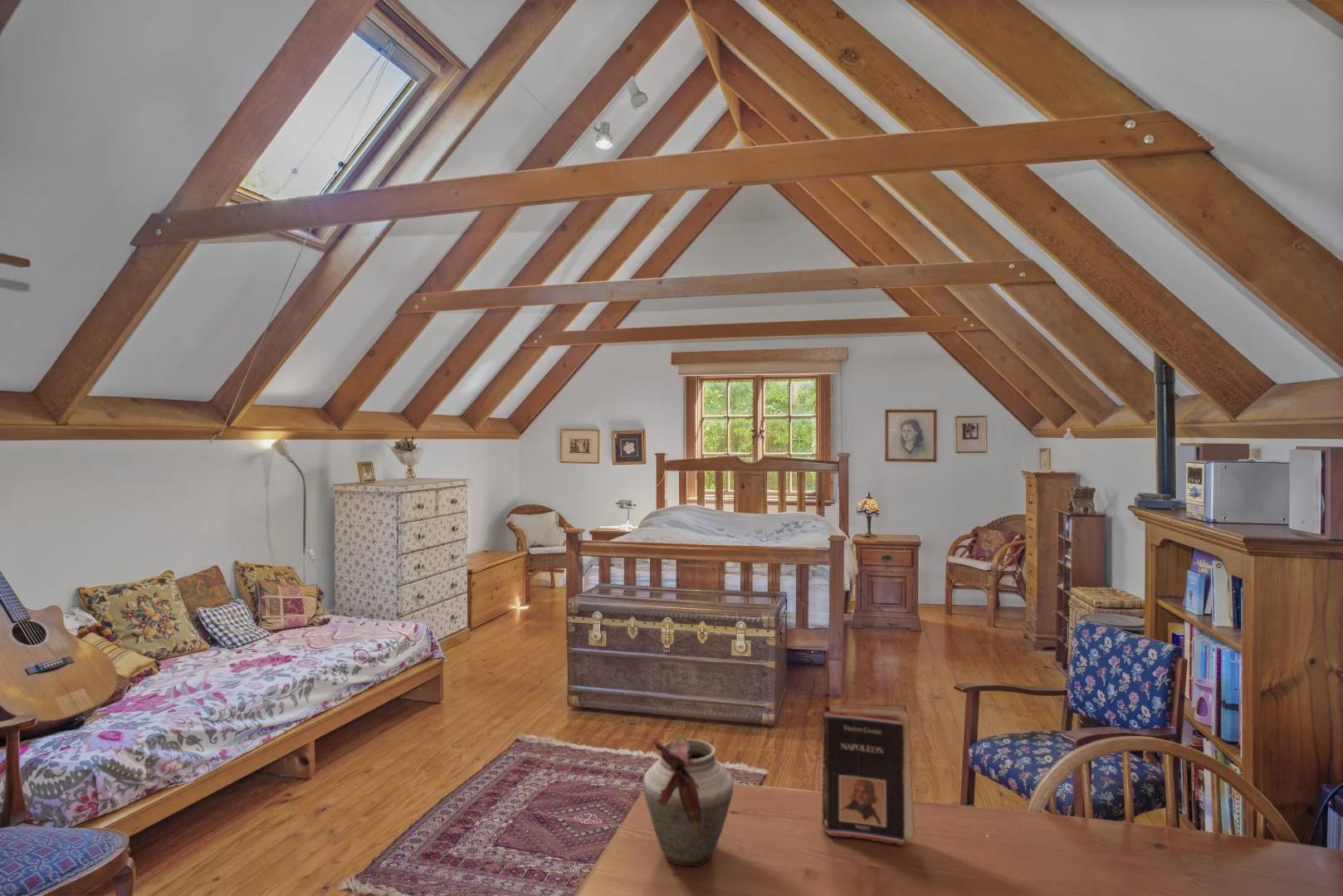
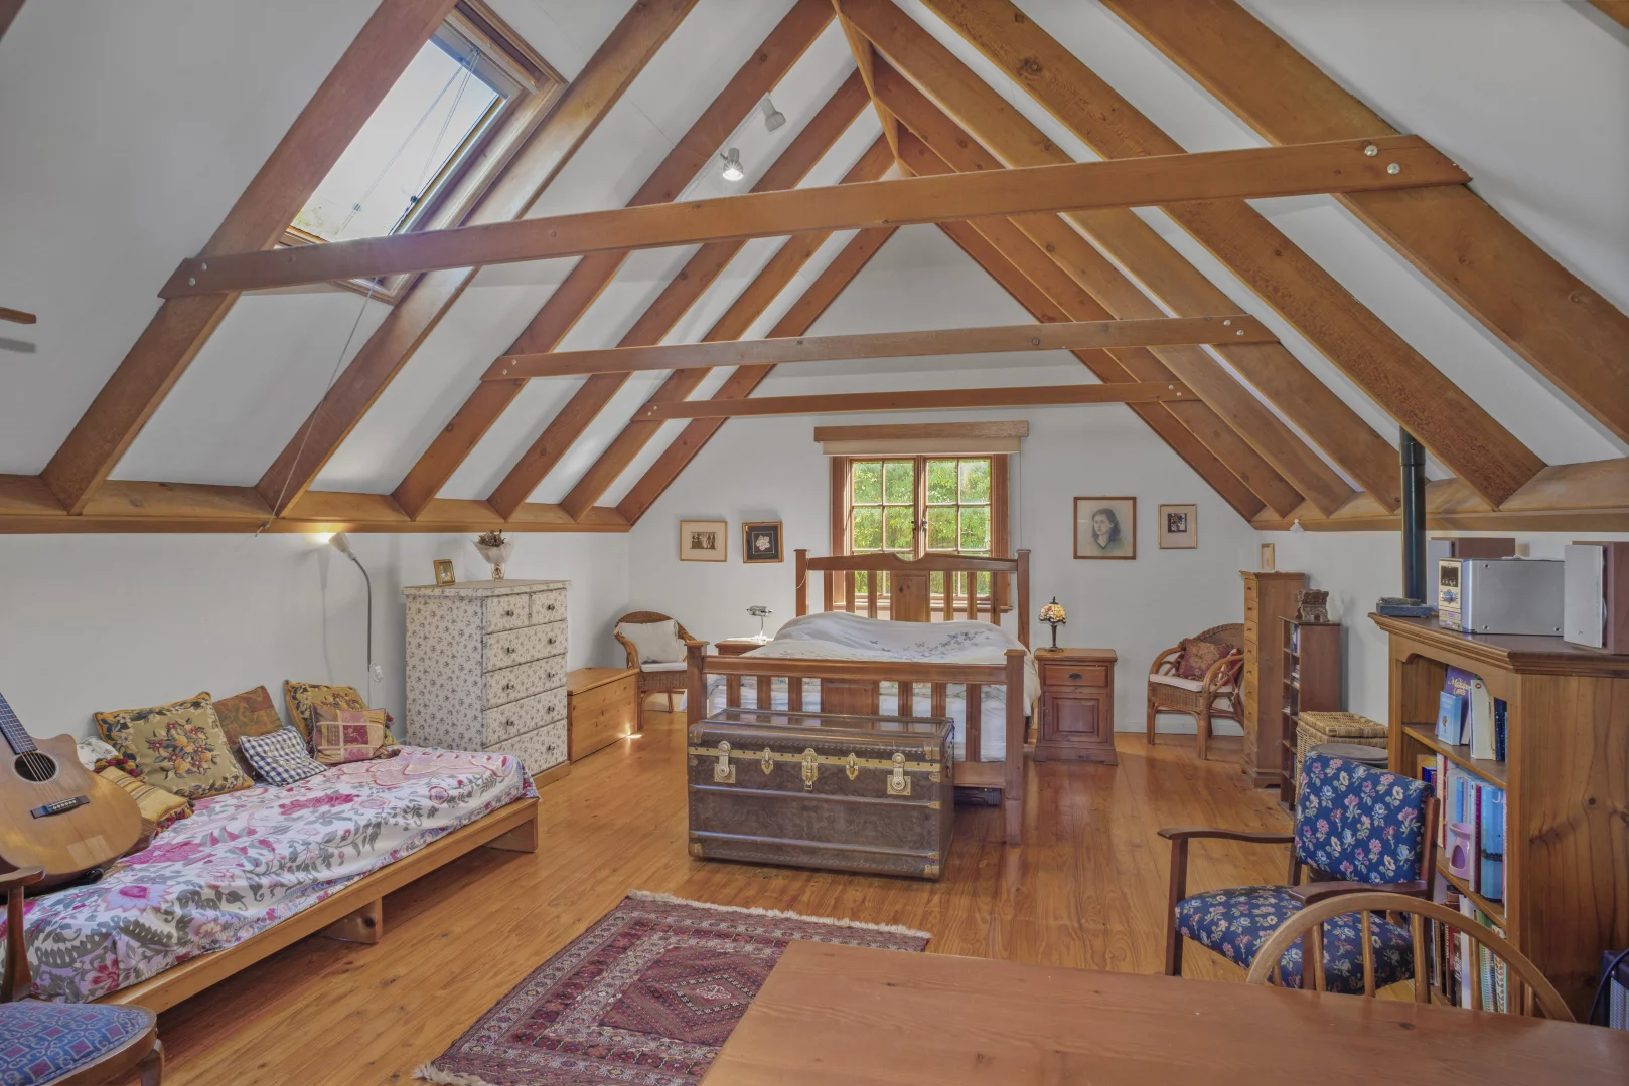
- book (865, 770)
- vase (687, 792)
